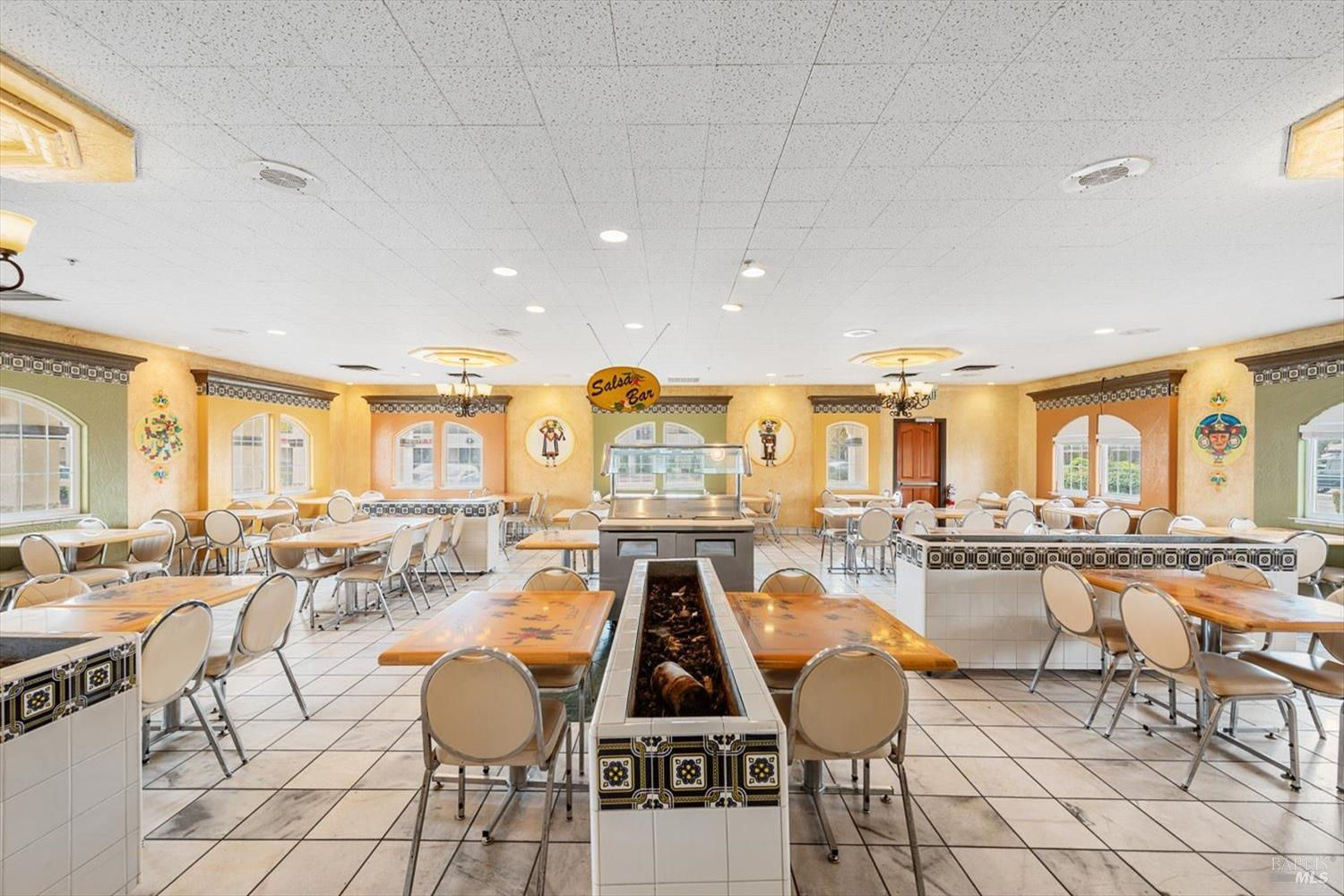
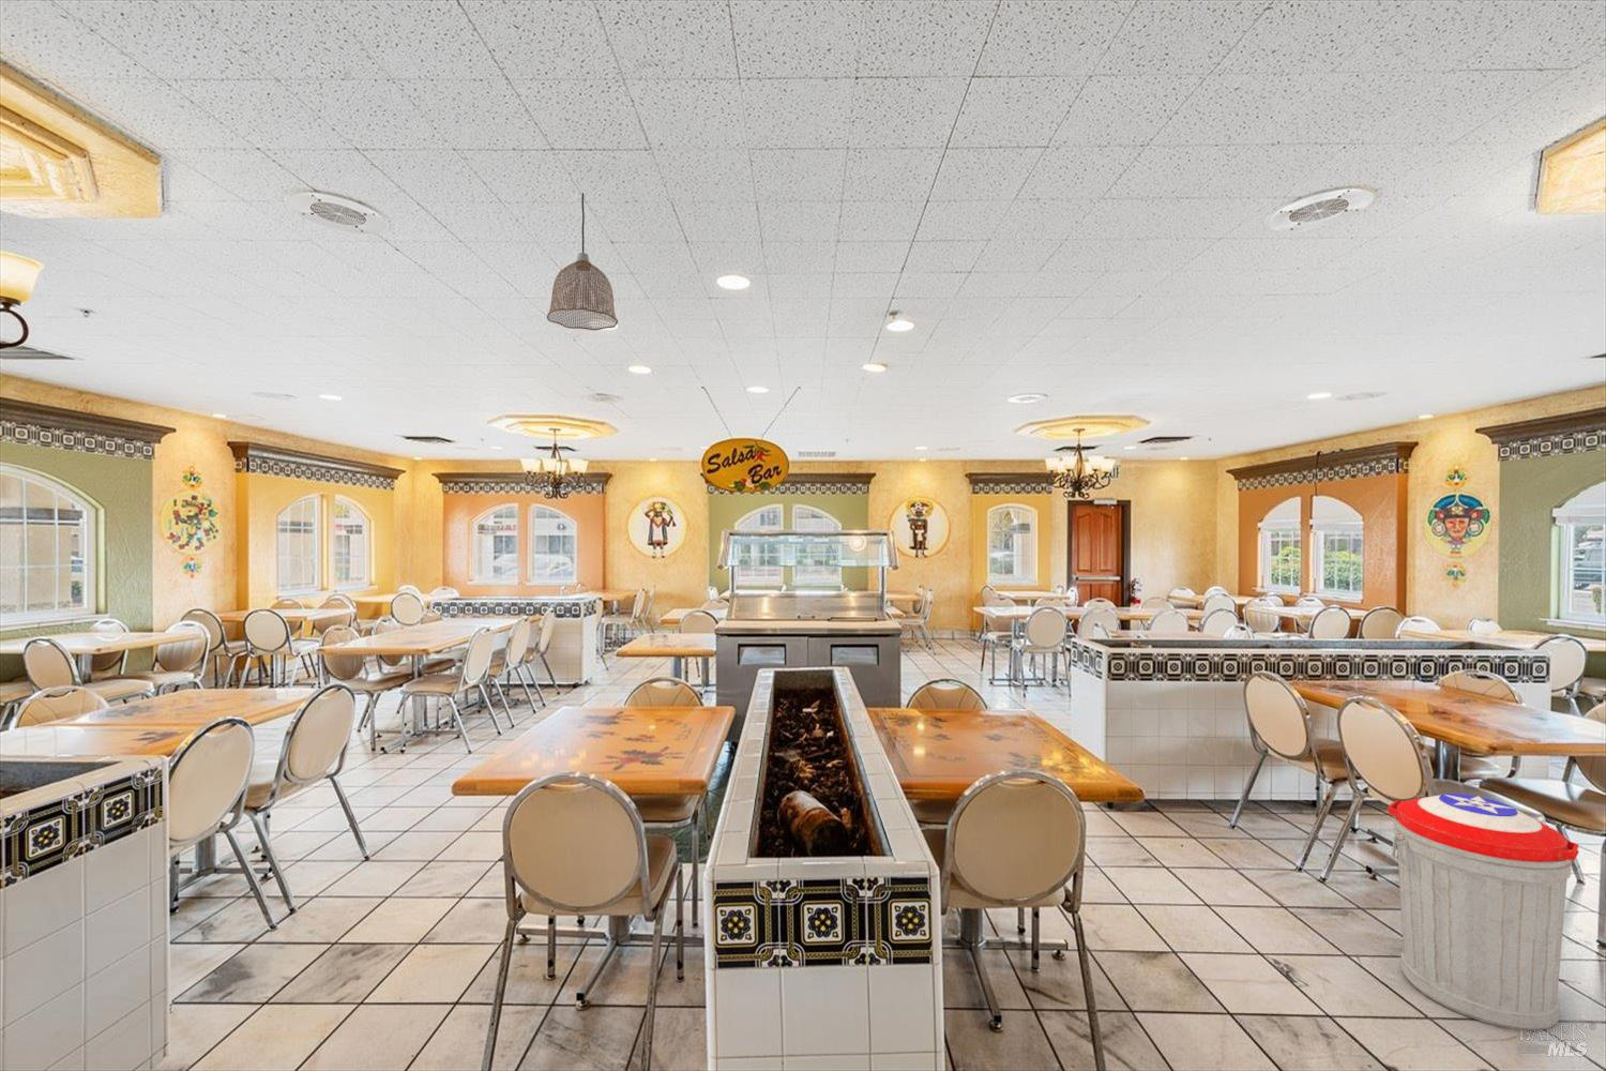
+ pendant lamp (582, 257)
+ trash can (1477, 896)
